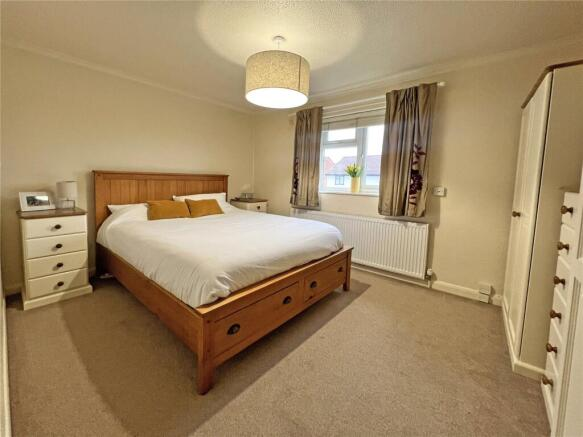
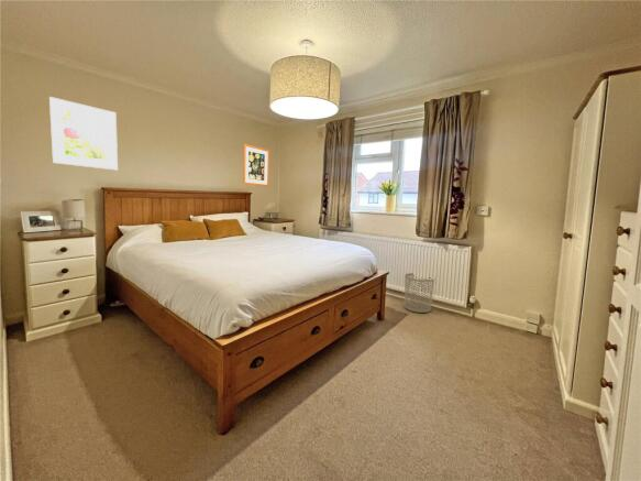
+ wall art (256, 166)
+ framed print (86, 135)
+ waste bin (418, 292)
